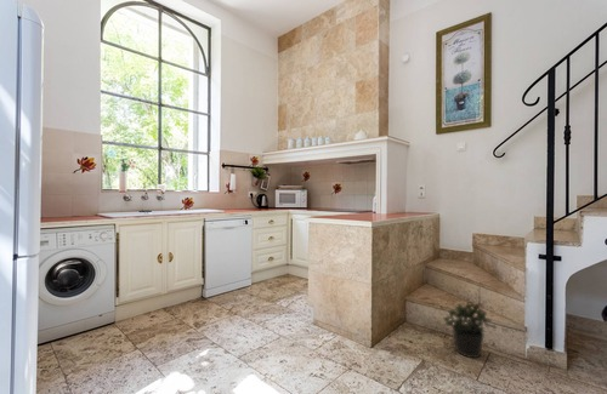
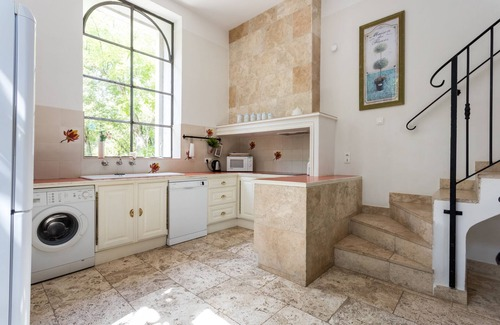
- potted plant (470, 327)
